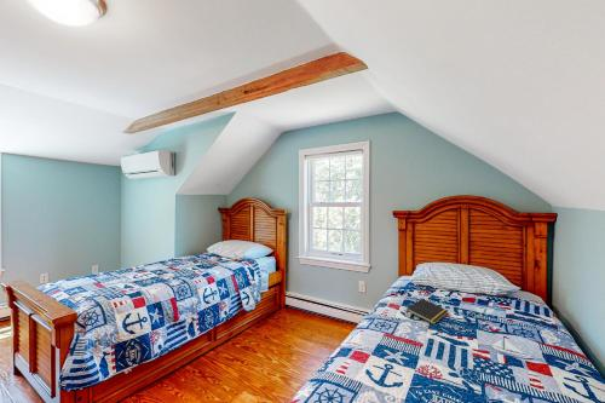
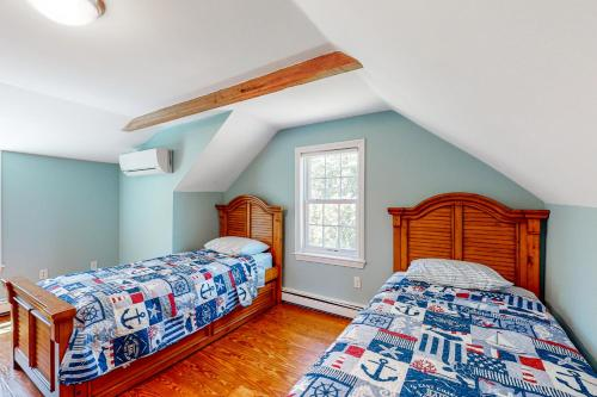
- notepad (427, 310)
